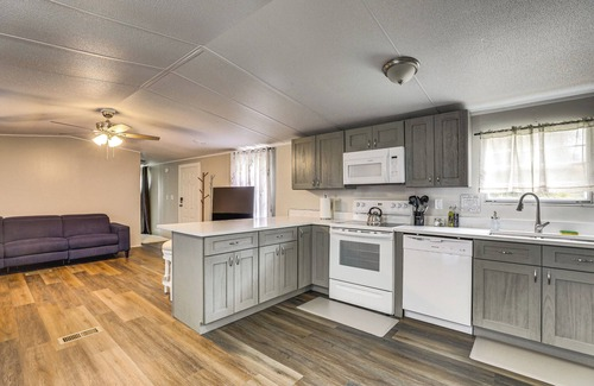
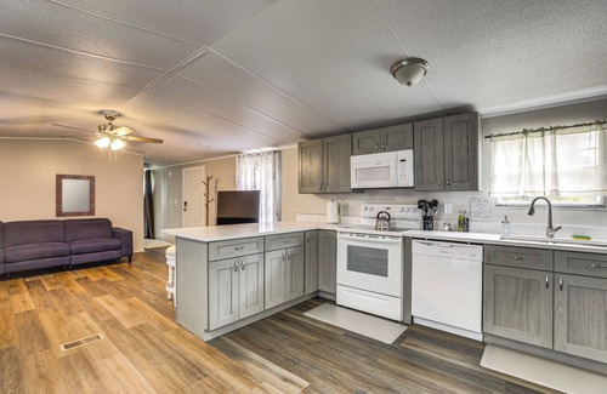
+ home mirror (75, 195)
